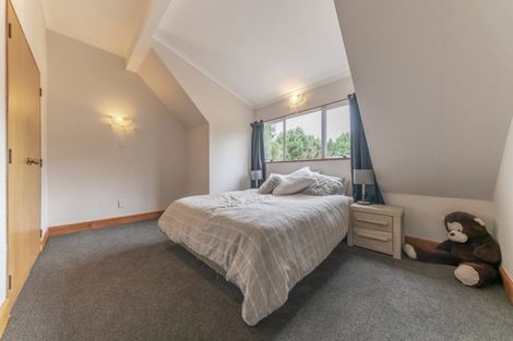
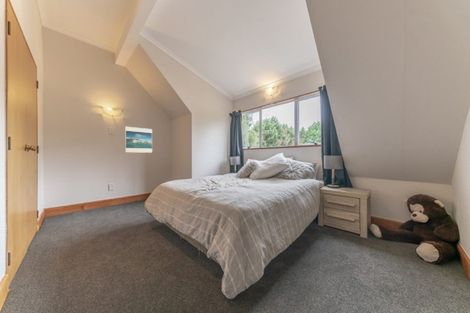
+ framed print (139, 140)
